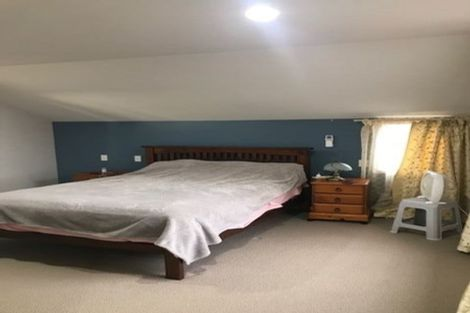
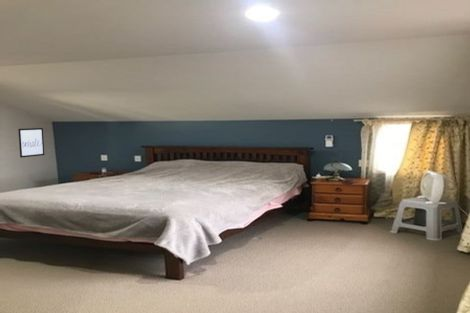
+ wall art (31, 142)
